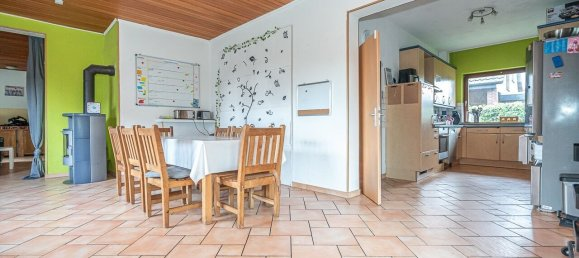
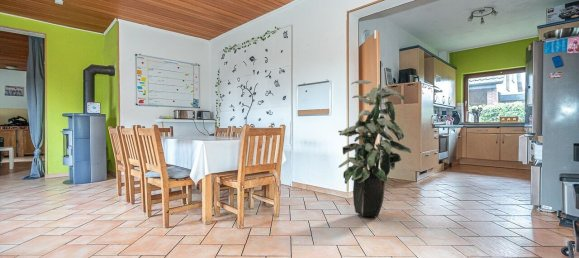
+ indoor plant (369, 147)
